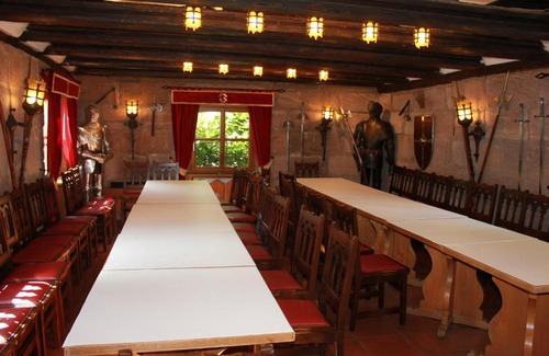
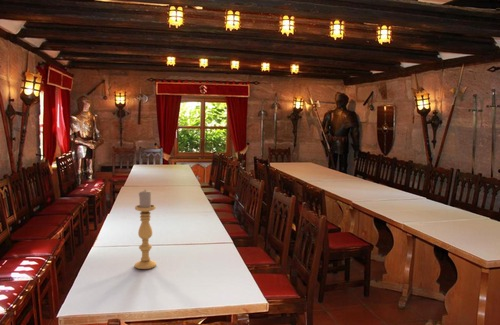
+ candle holder (145, 227)
